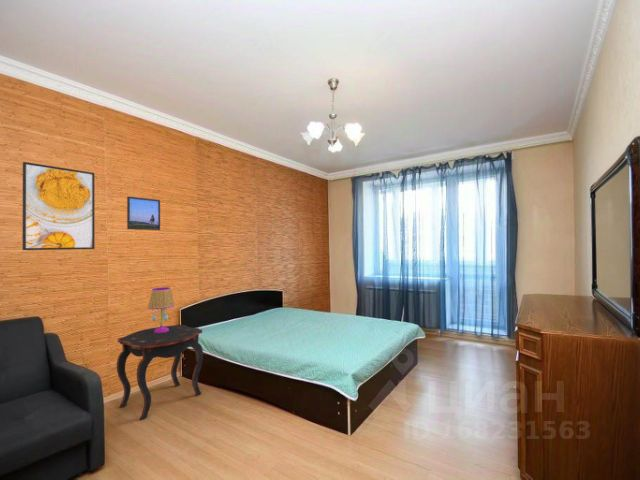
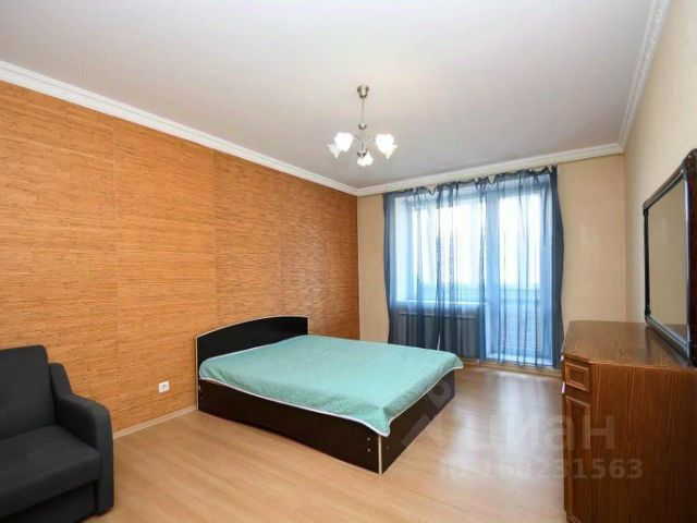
- side table (161, 357)
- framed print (144, 214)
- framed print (61, 208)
- table lamp (161, 309)
